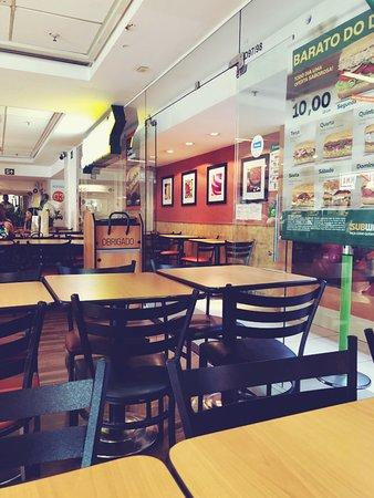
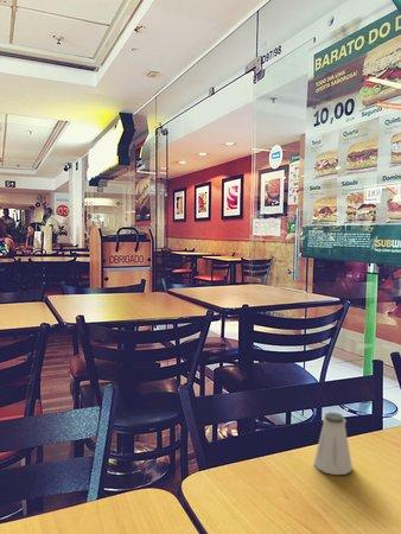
+ saltshaker (333, 440)
